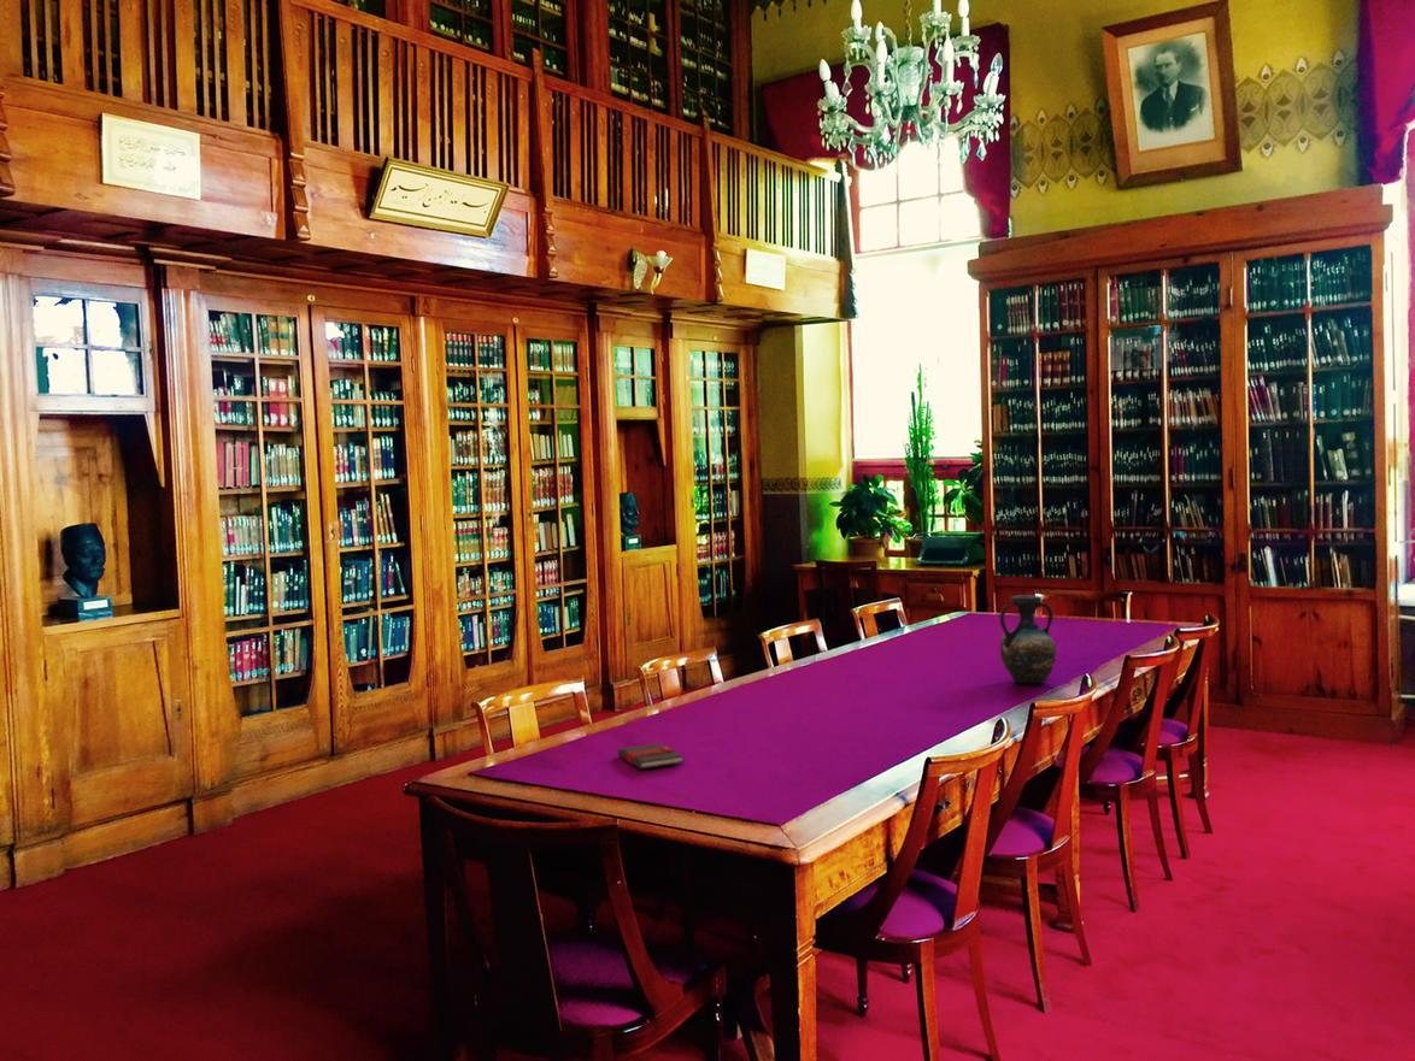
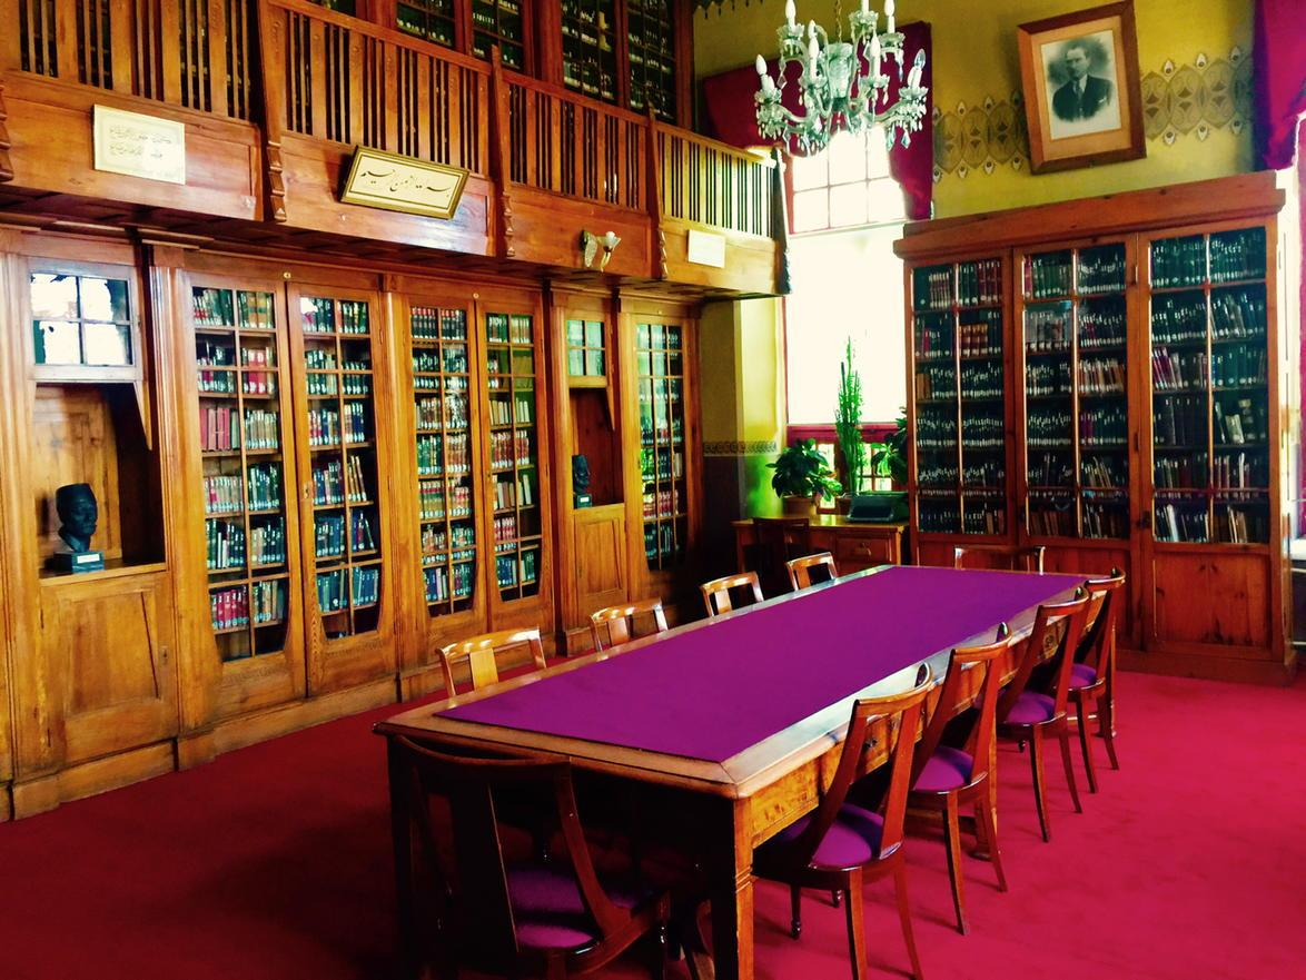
- book (650, 754)
- vase (1027, 638)
